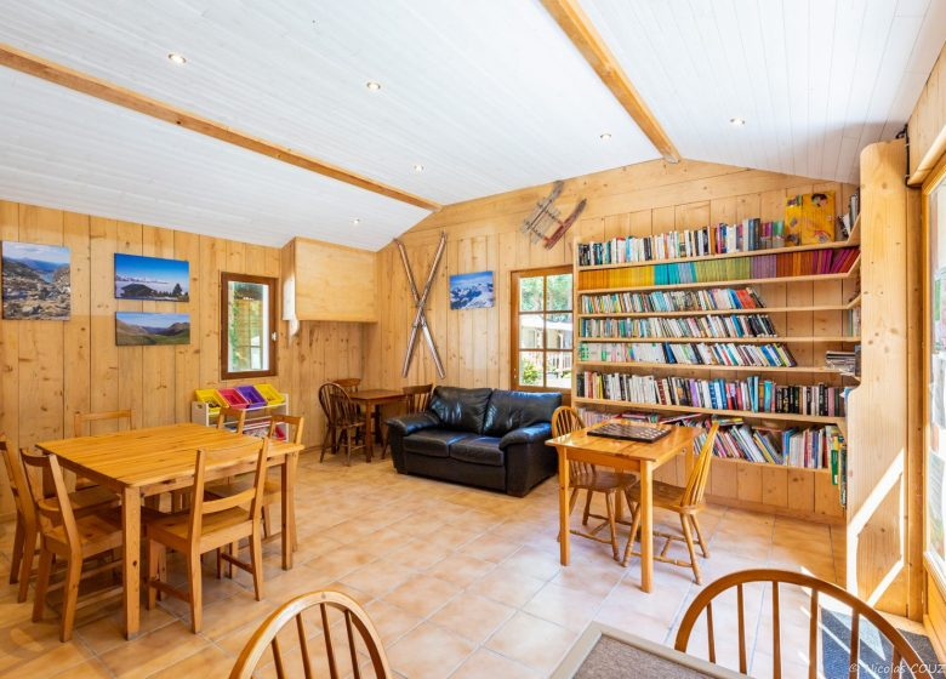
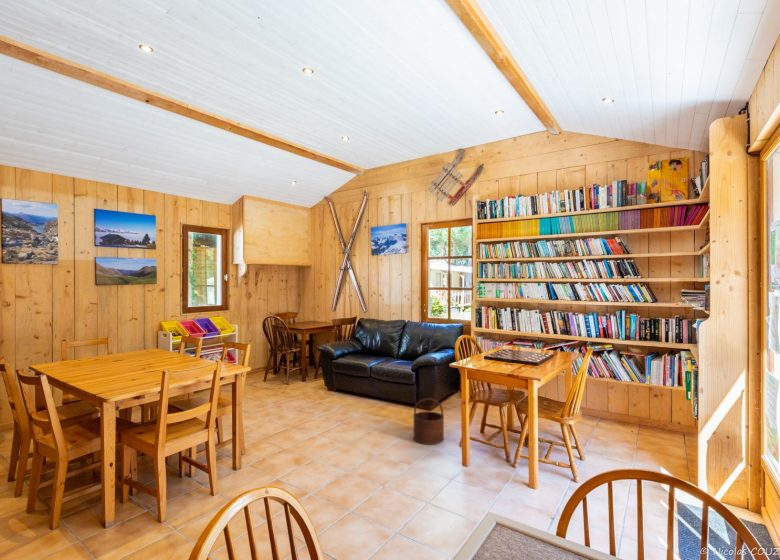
+ wooden bucket (428, 418)
